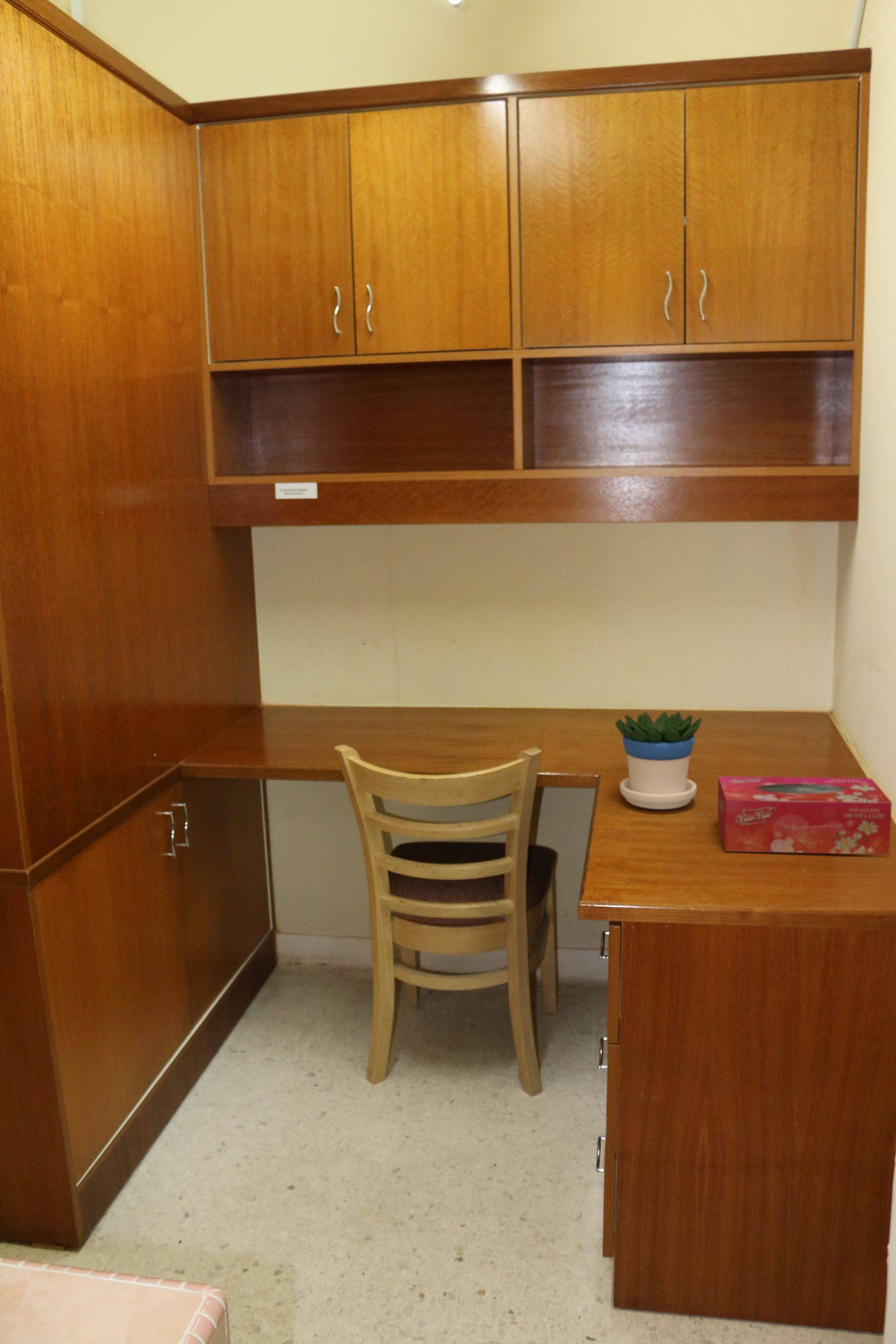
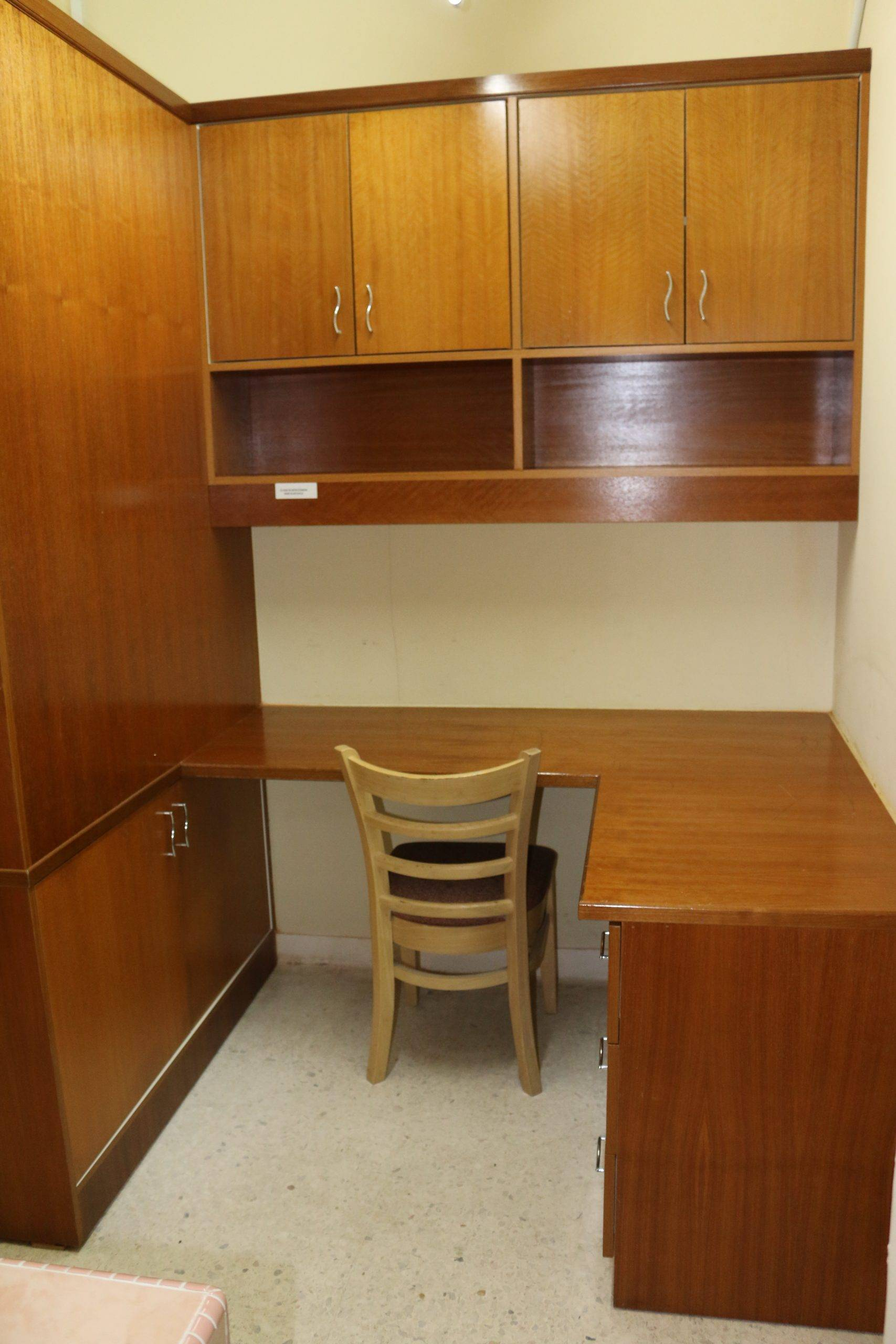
- flowerpot (658, 761)
- tissue box (800, 814)
